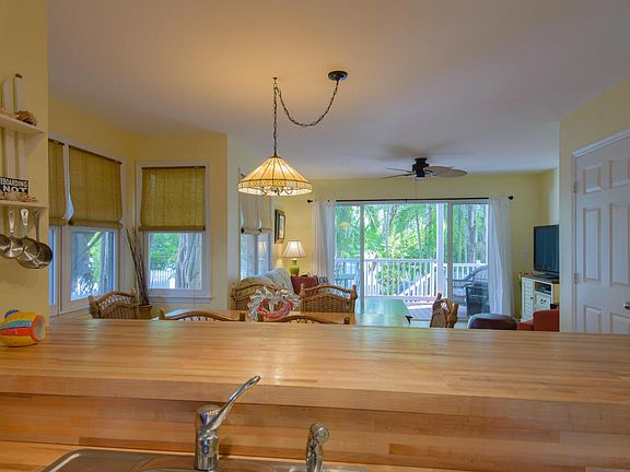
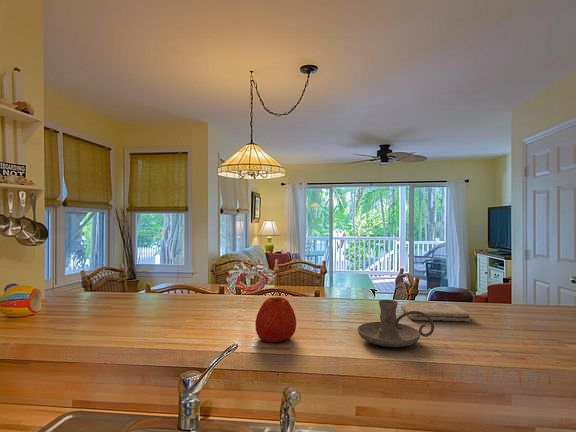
+ apple (275, 317)
+ washcloth (434, 311)
+ candle holder (395, 321)
